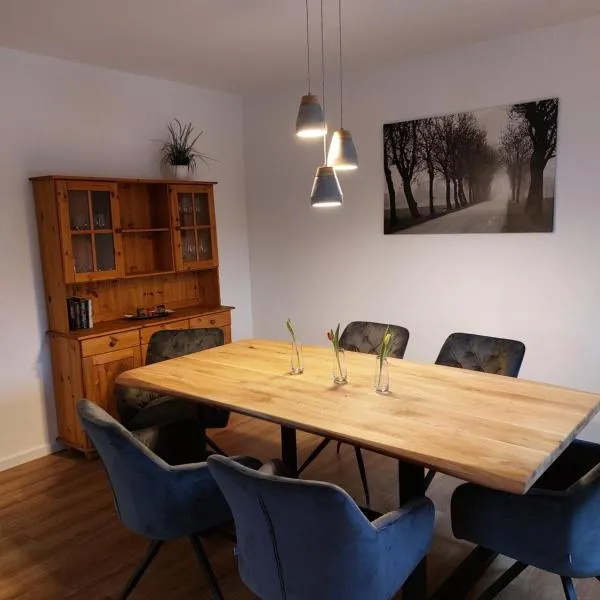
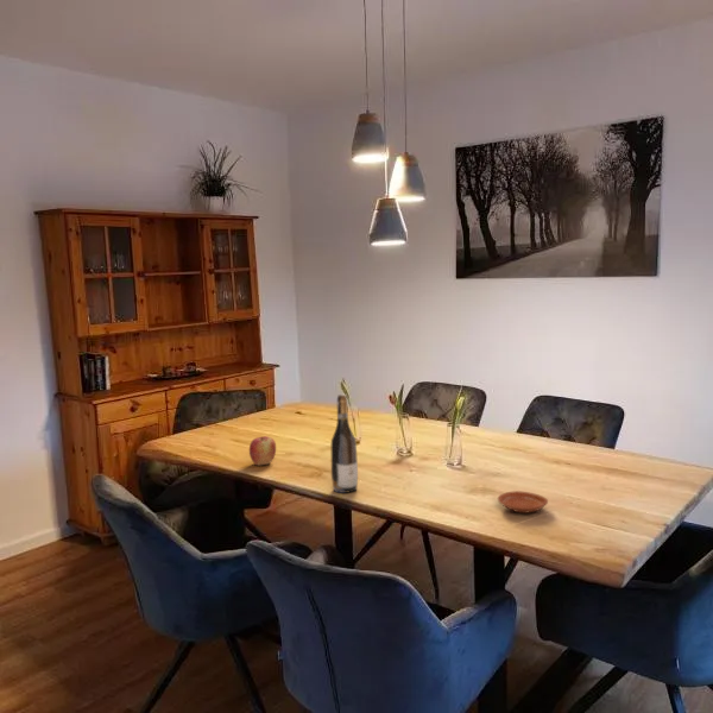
+ apple (261, 449)
+ plate (522, 504)
+ wine bottle (343, 442)
